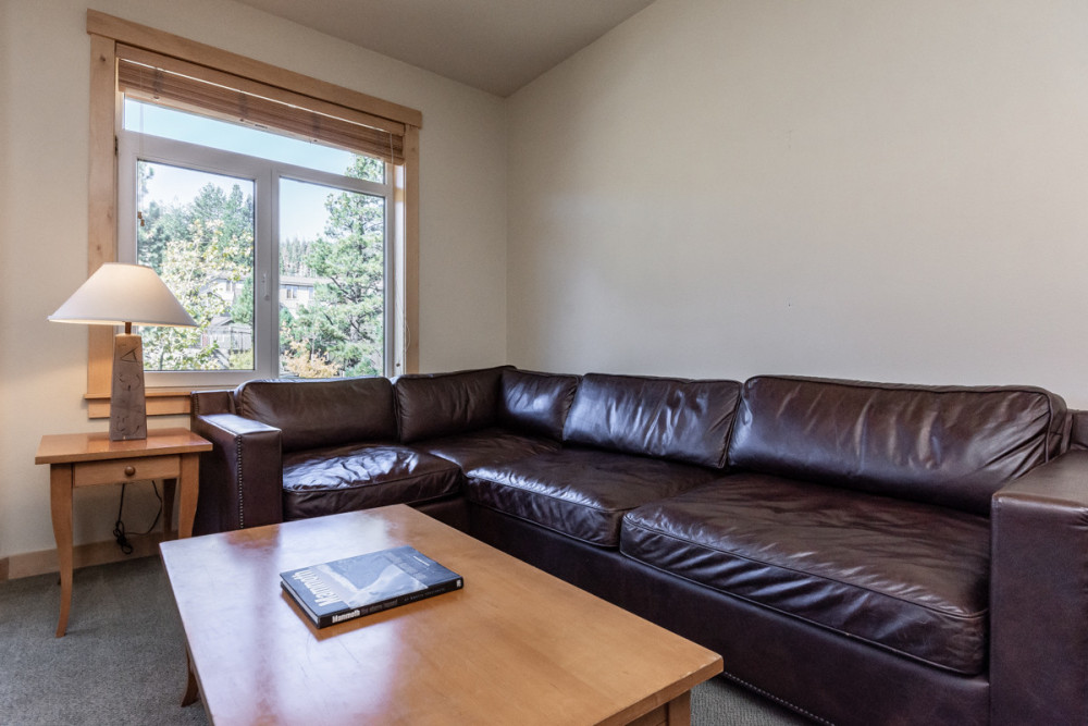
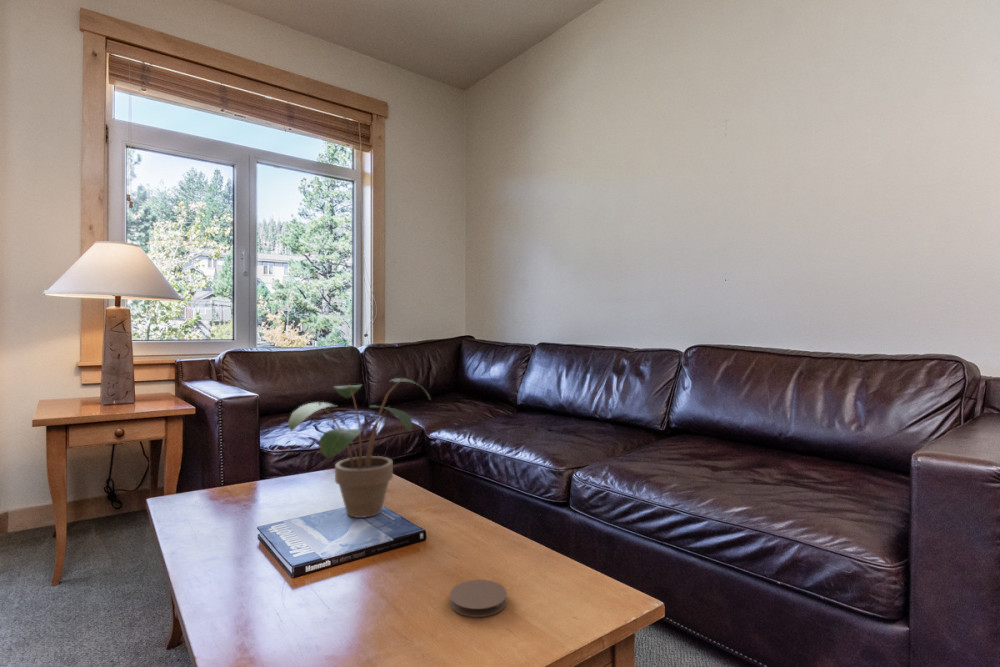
+ potted plant (361, 445)
+ coaster (478, 597)
